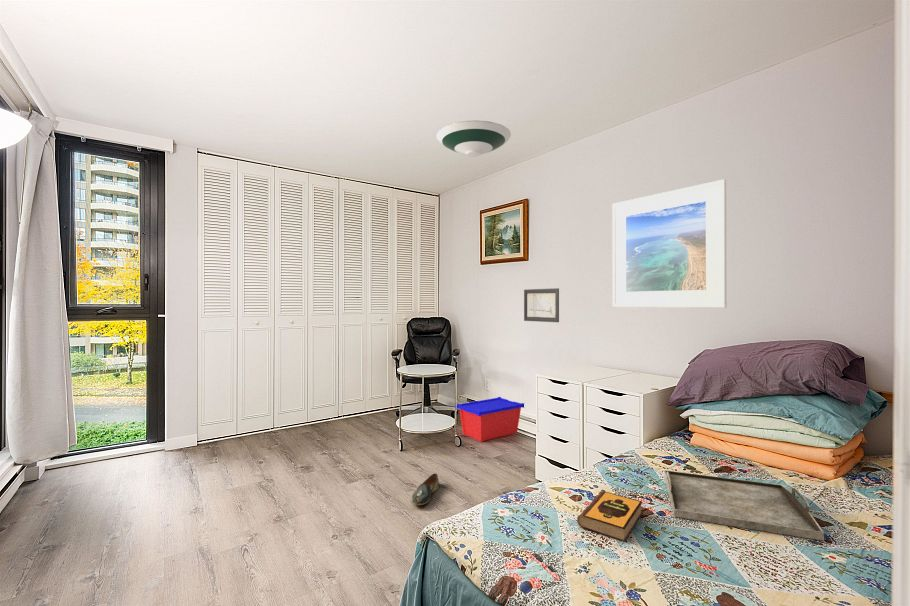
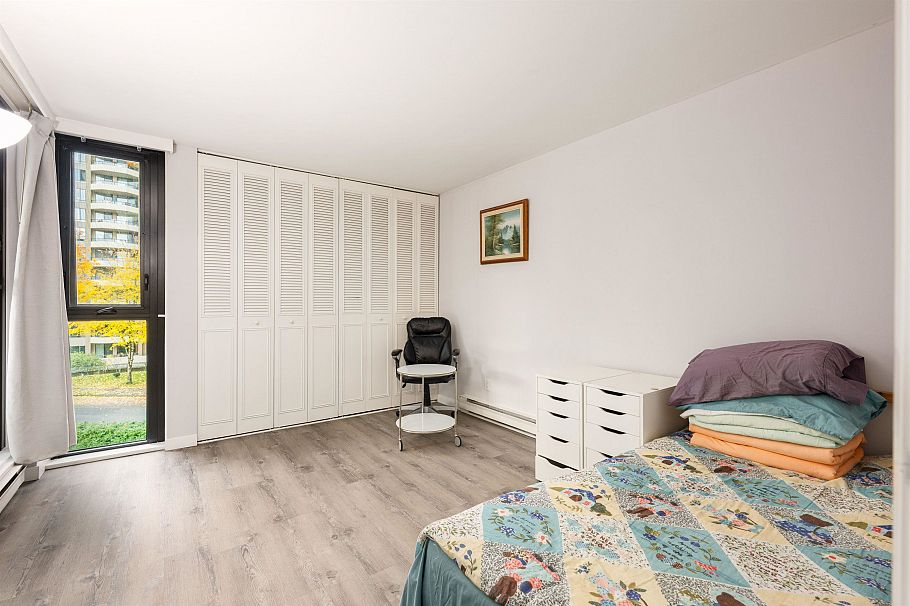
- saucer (473, 145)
- hardback book (610, 513)
- serving tray (731, 493)
- storage bin (490, 418)
- wall art (540, 305)
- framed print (663, 250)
- shoe (425, 488)
